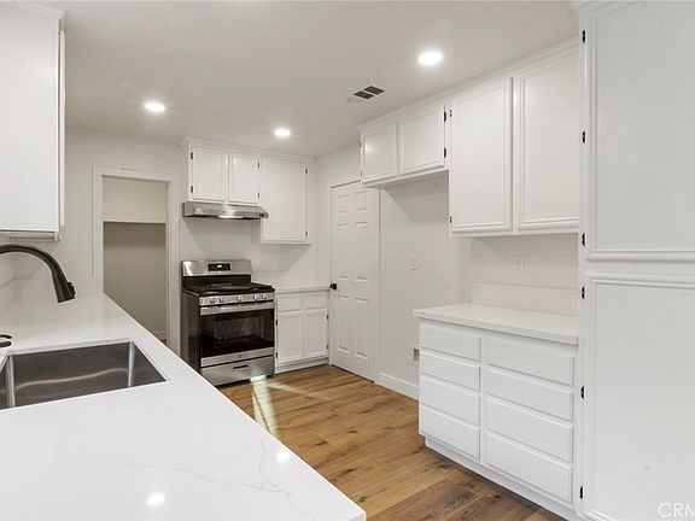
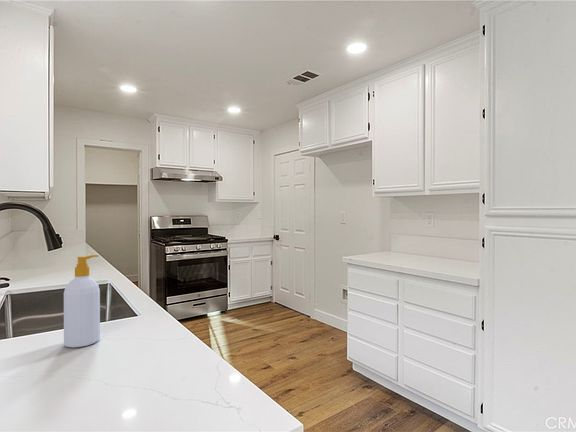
+ soap bottle (83, 298)
